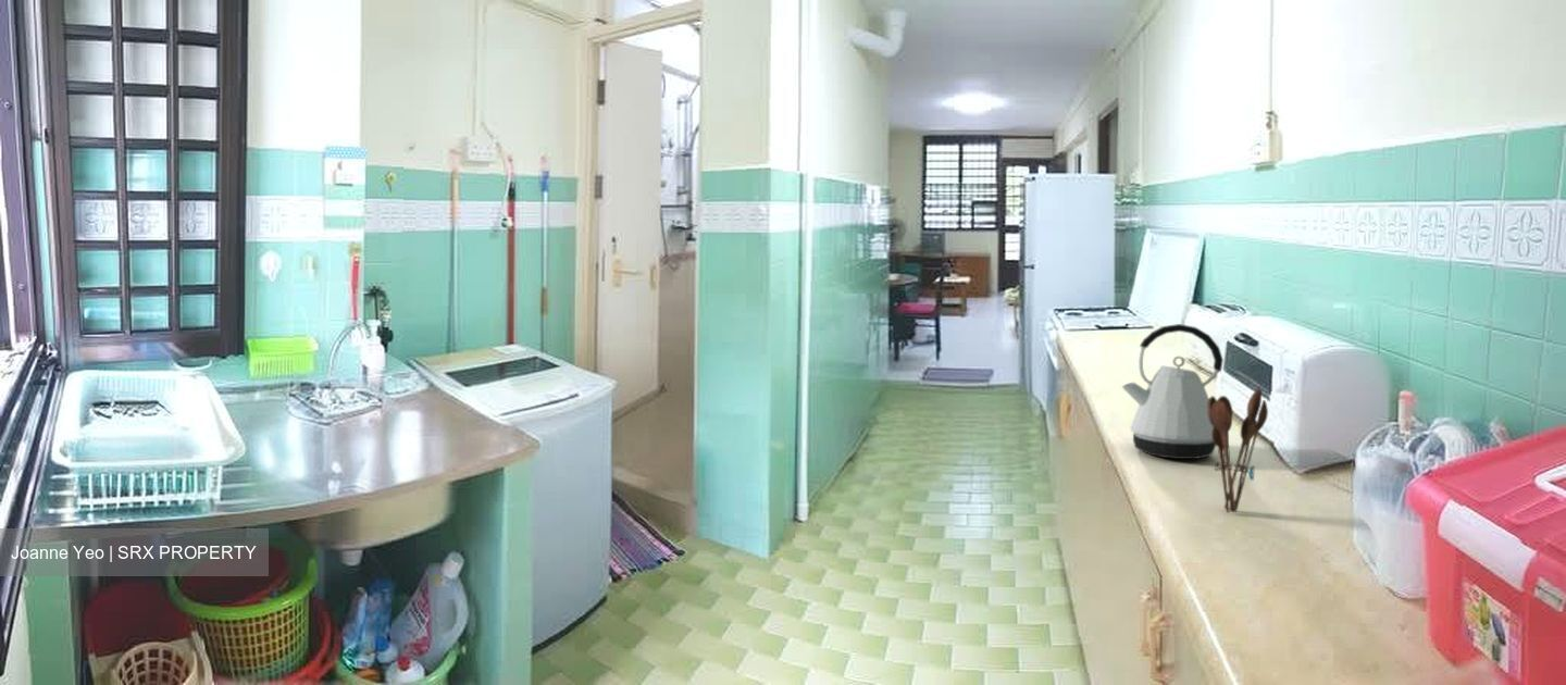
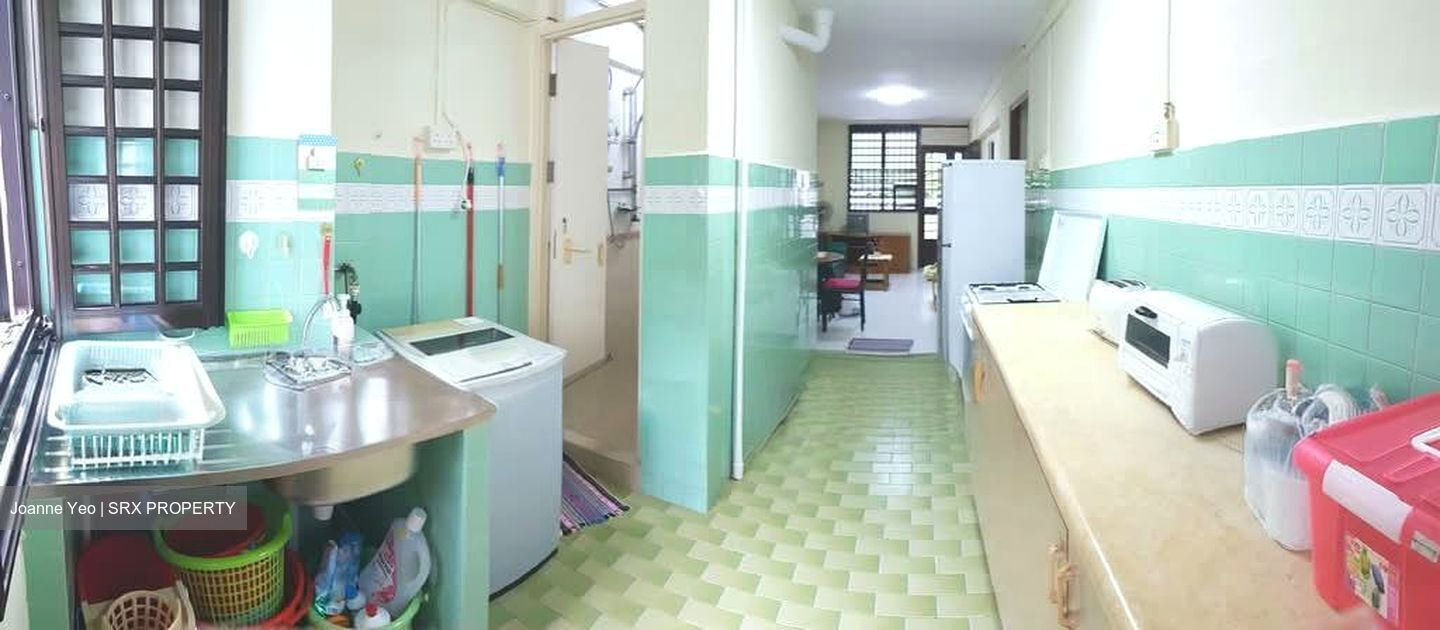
- kettle (1173, 388)
- utensil holder (1240, 449)
